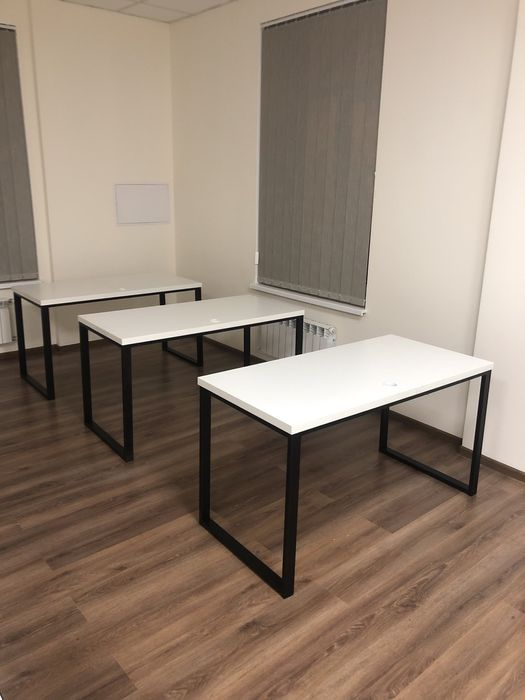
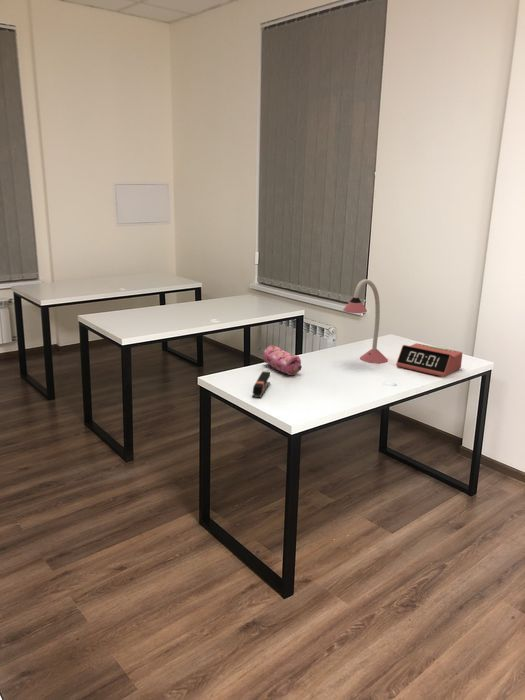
+ pencil case (281, 359)
+ stapler (261, 384)
+ alarm clock (429, 357)
+ desk lamp (364, 312)
